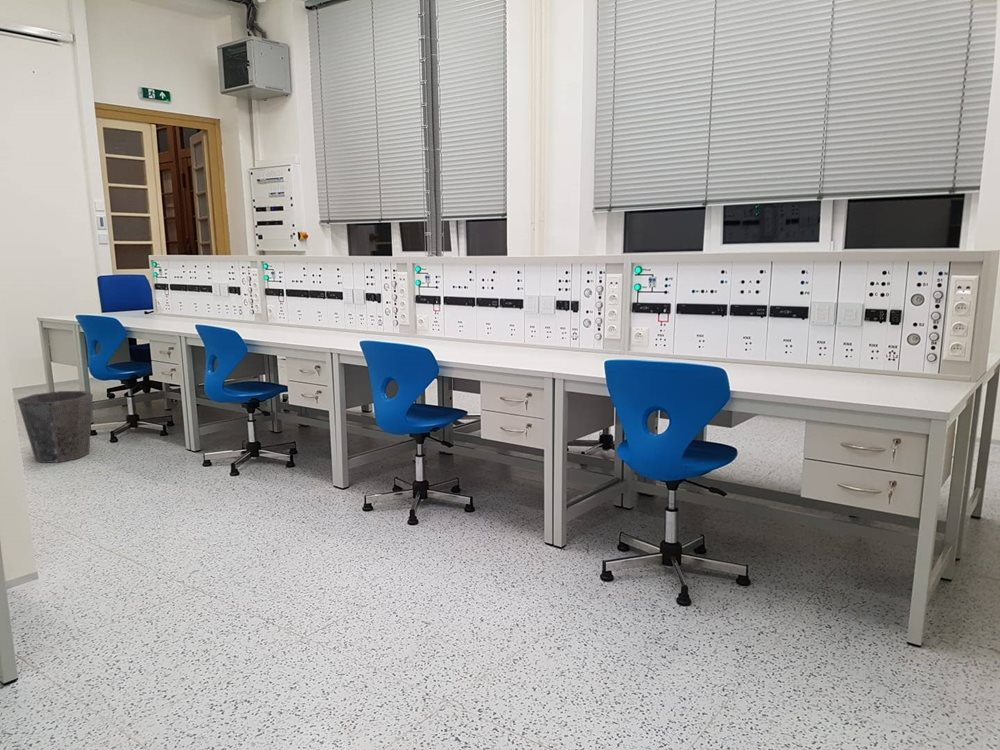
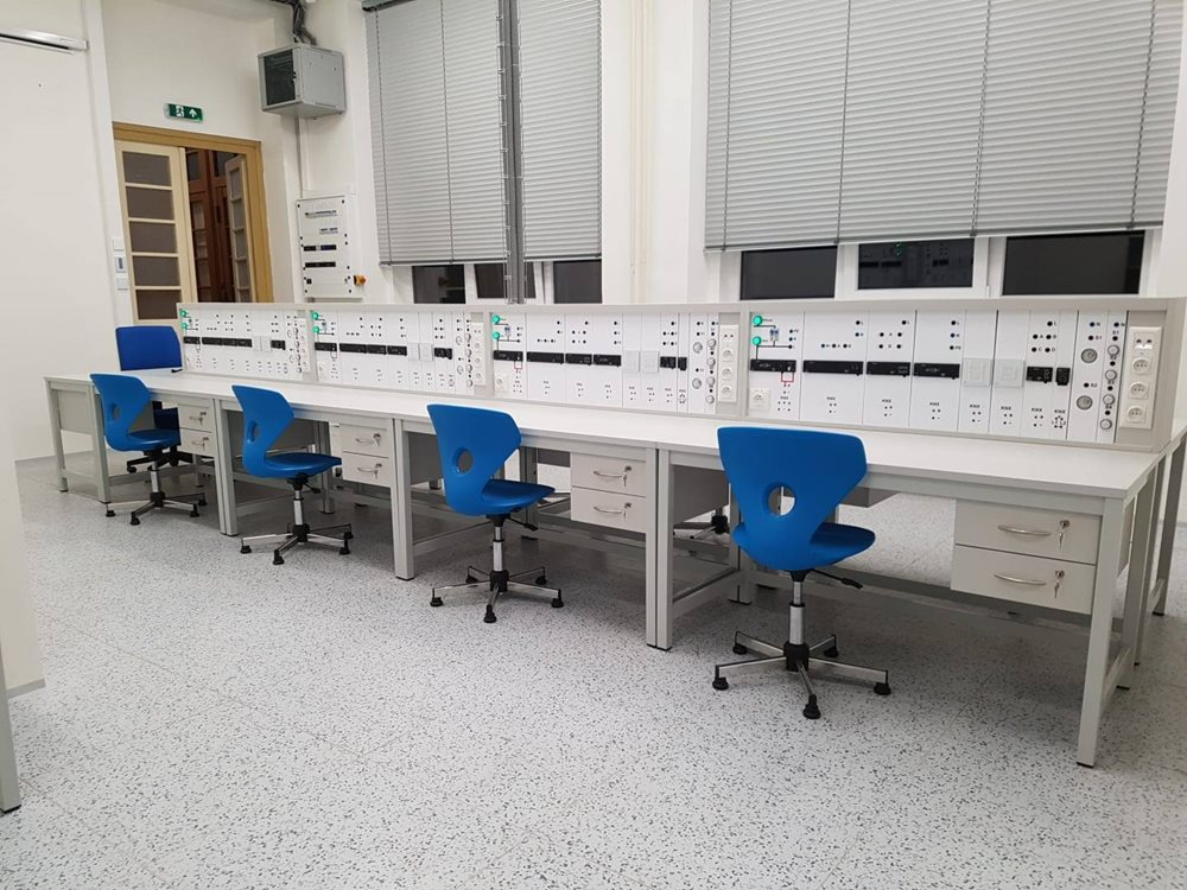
- waste bin (59, 426)
